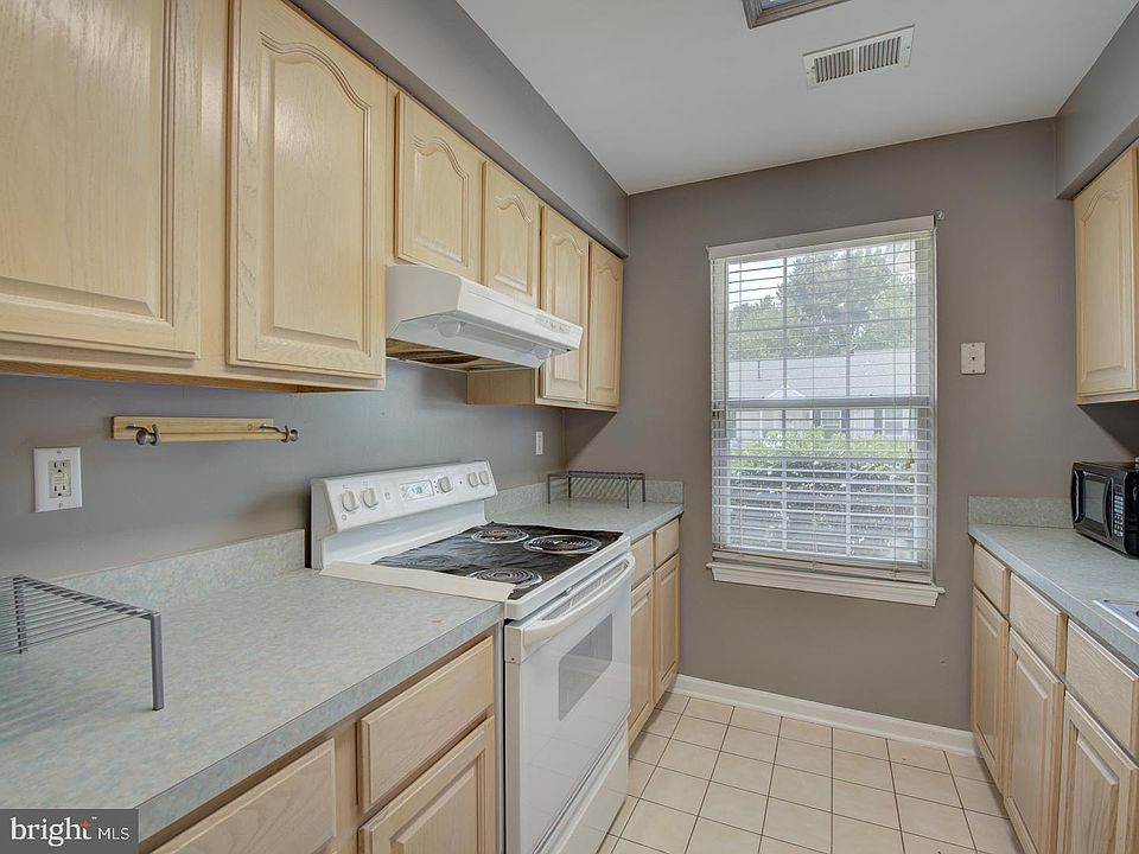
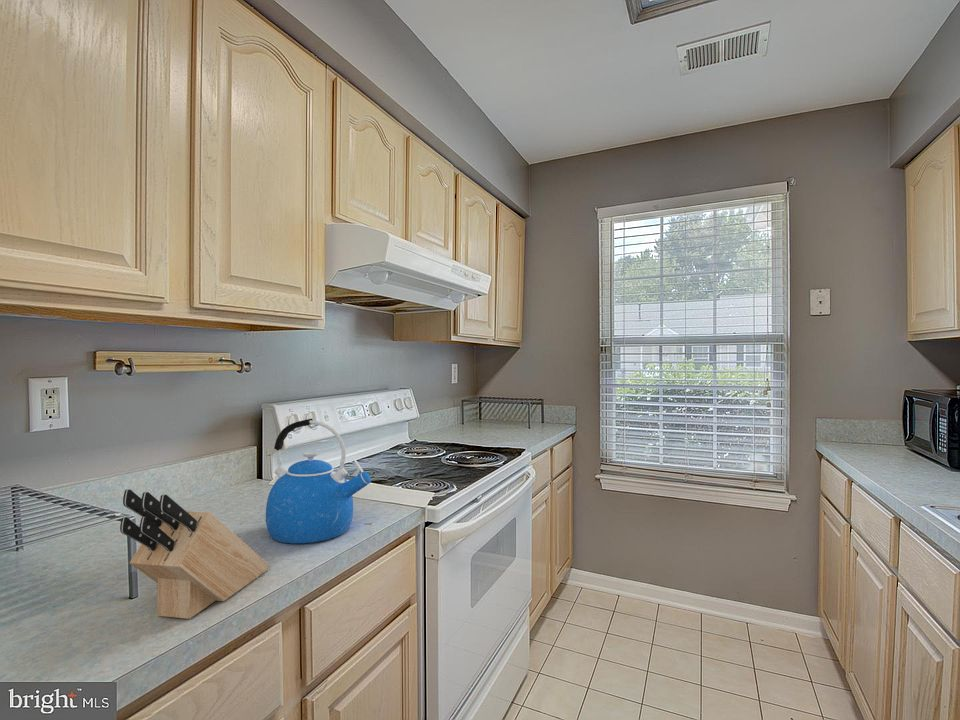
+ knife block (199, 537)
+ kettle (320, 475)
